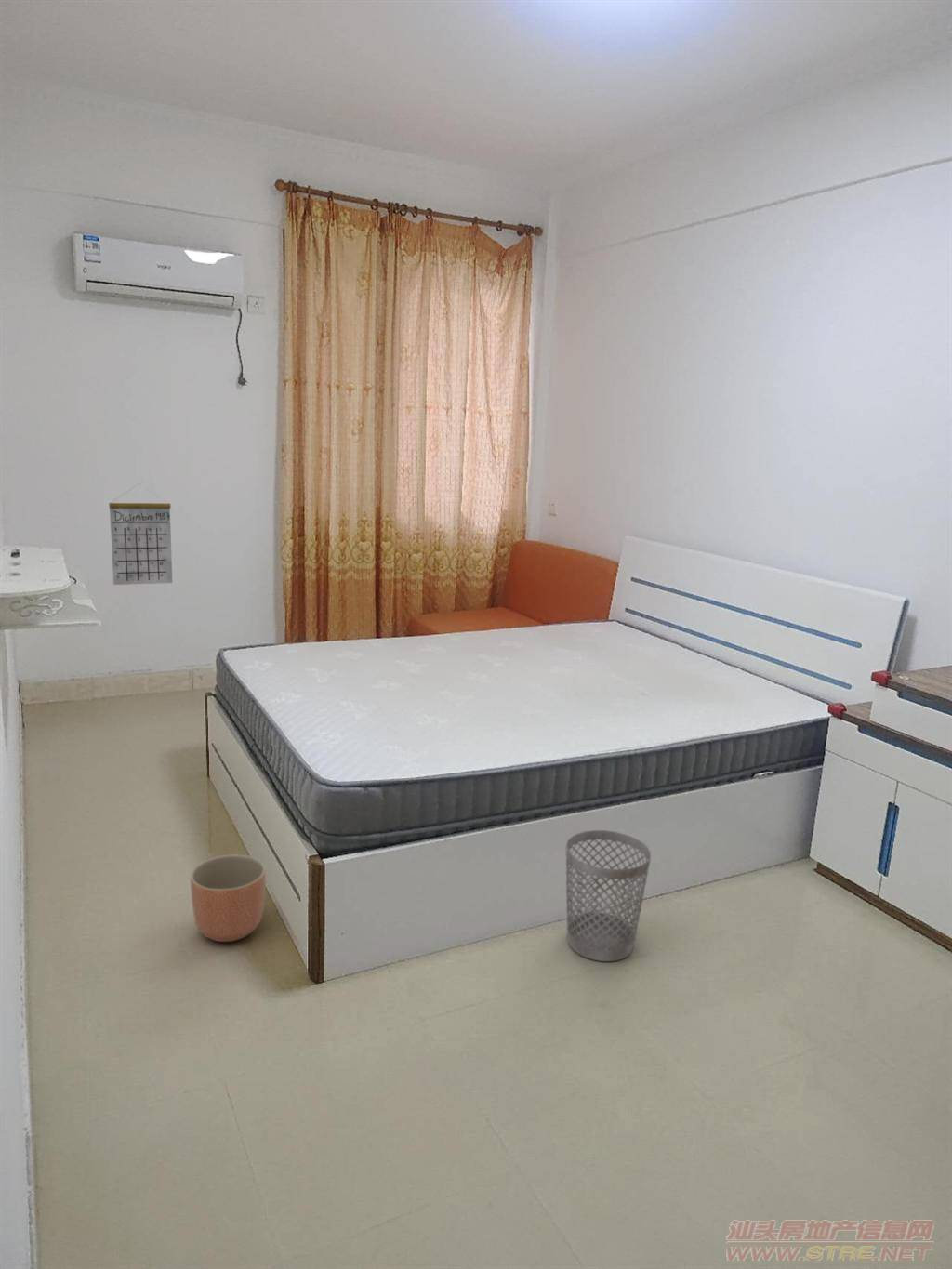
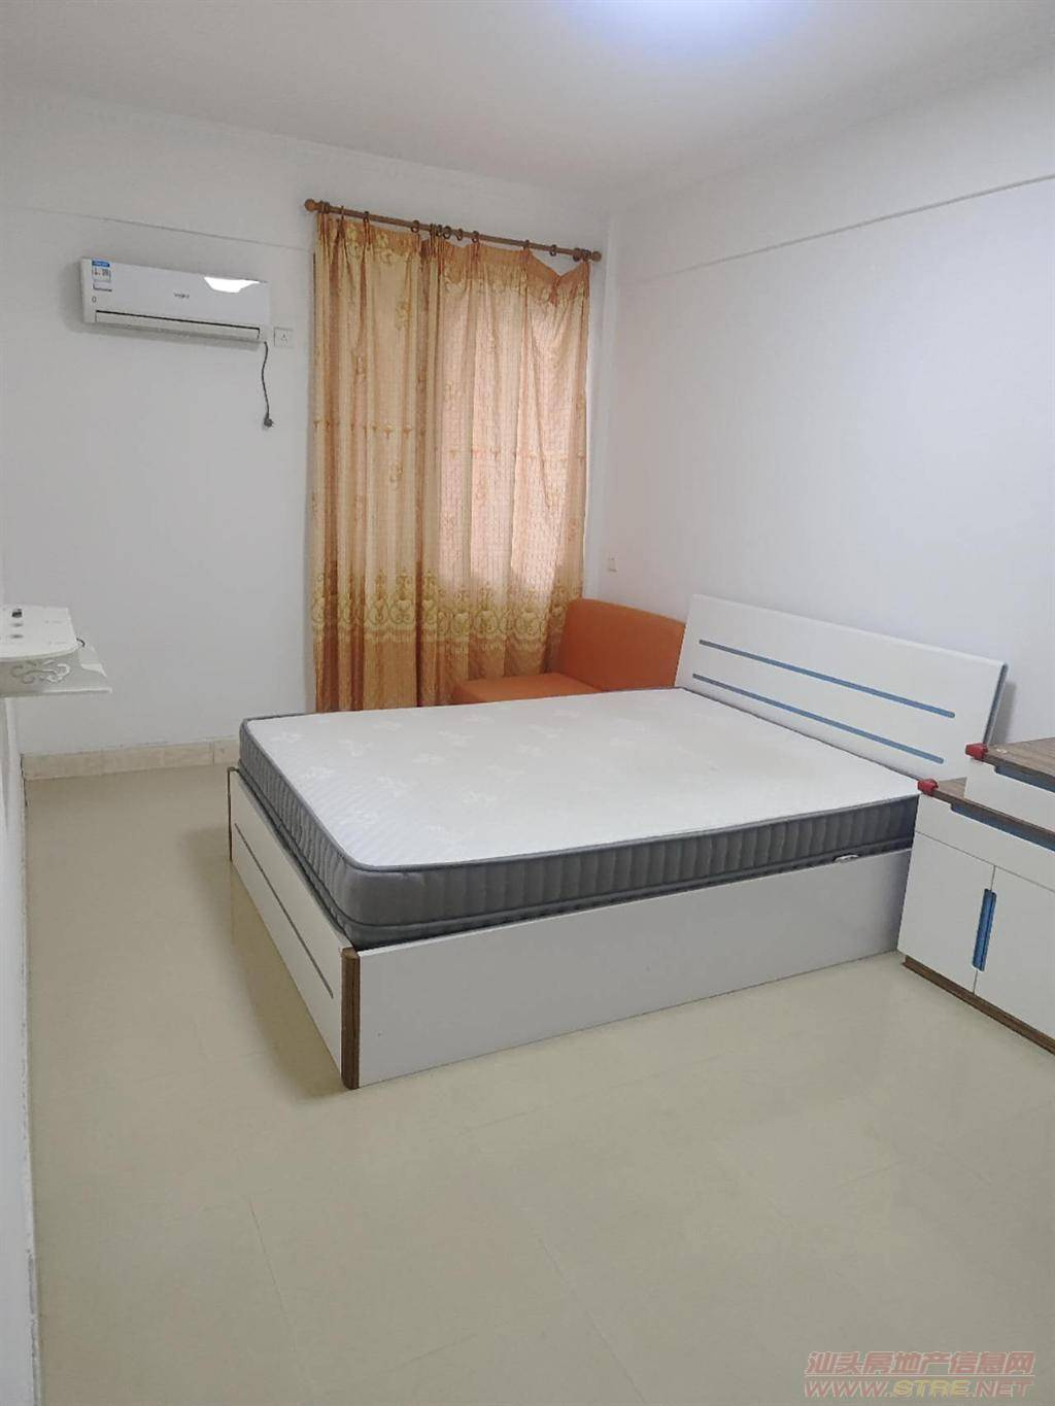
- calendar (141, 534)
- planter (229, 901)
- wastebasket (605, 897)
